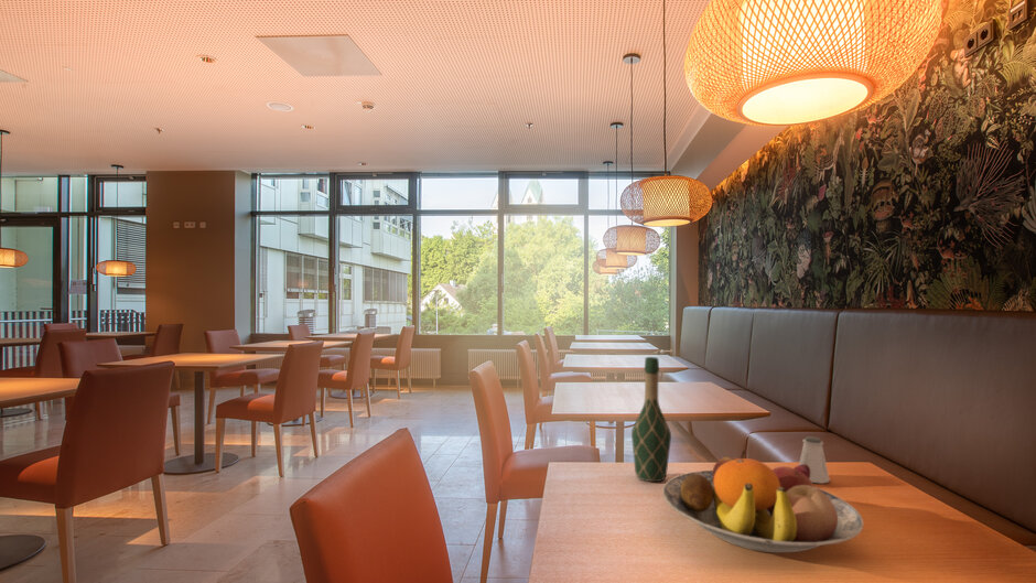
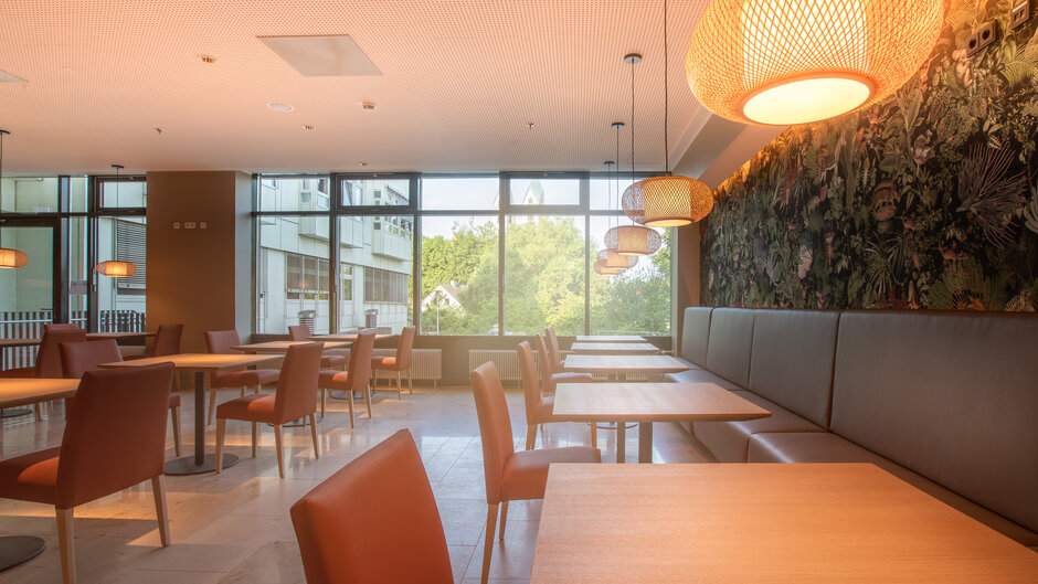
- fruit bowl (755, 493)
- saltshaker (812, 457)
- wine bottle (651, 417)
